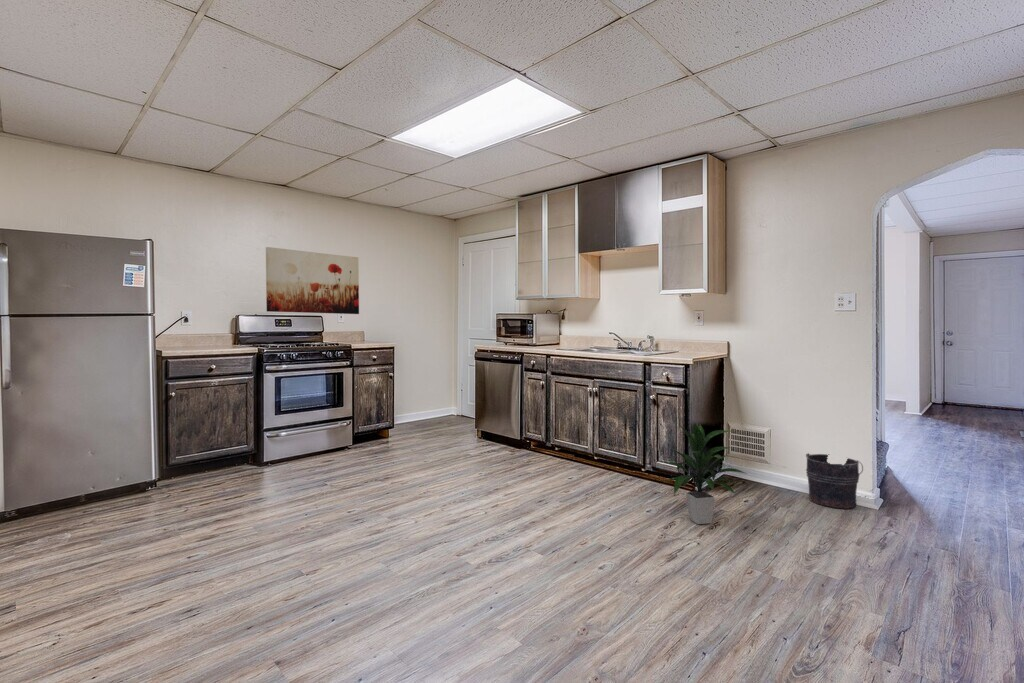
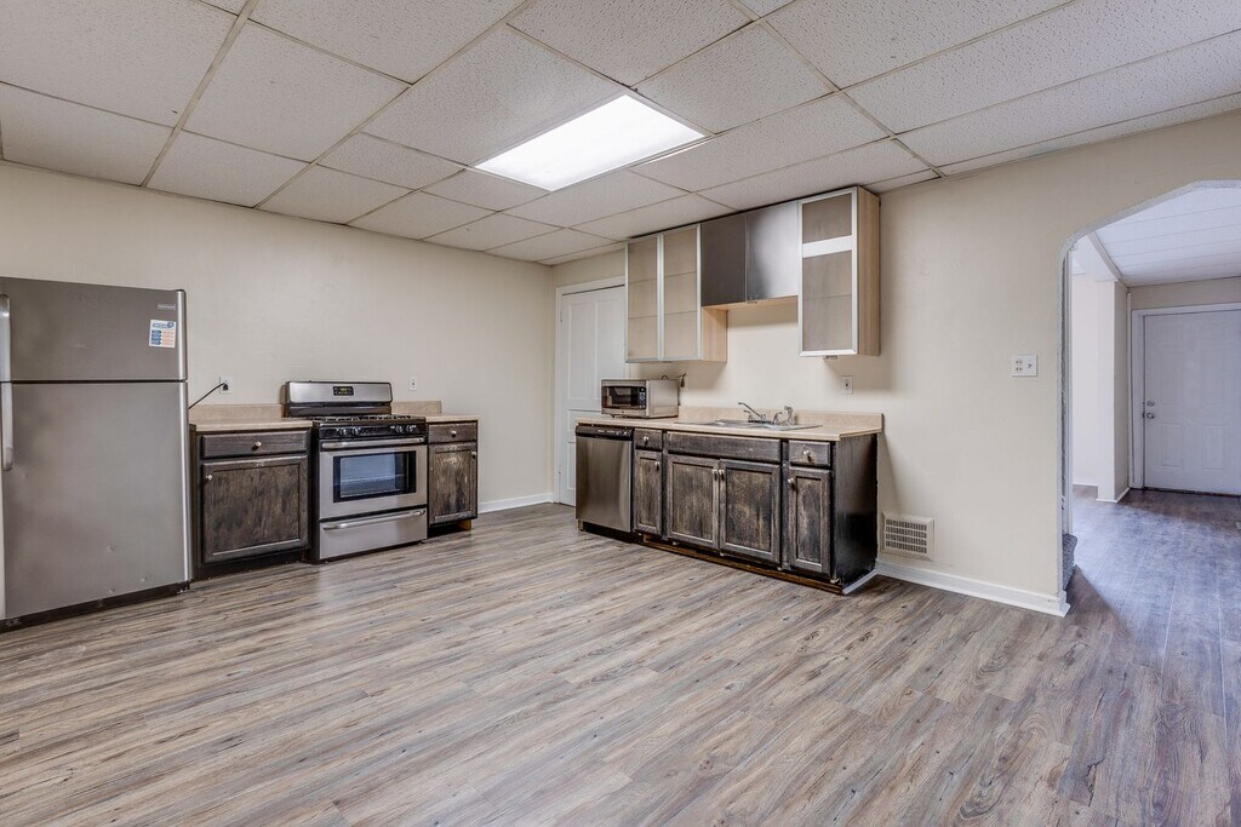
- bucket (832, 479)
- wall art (315, 282)
- indoor plant (700, 470)
